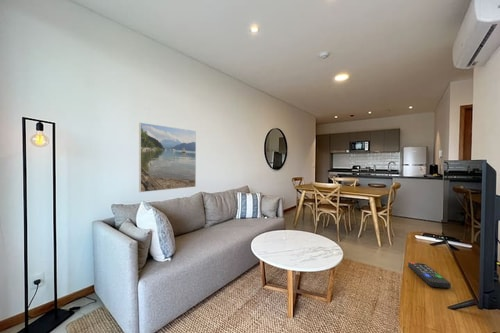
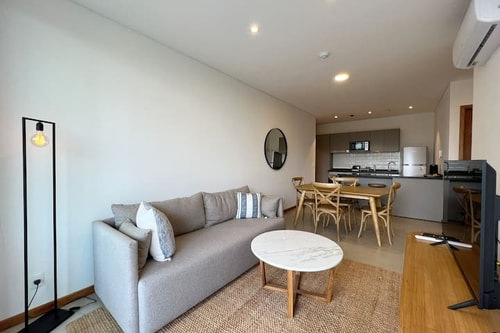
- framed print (170, 158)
- remote control (427, 273)
